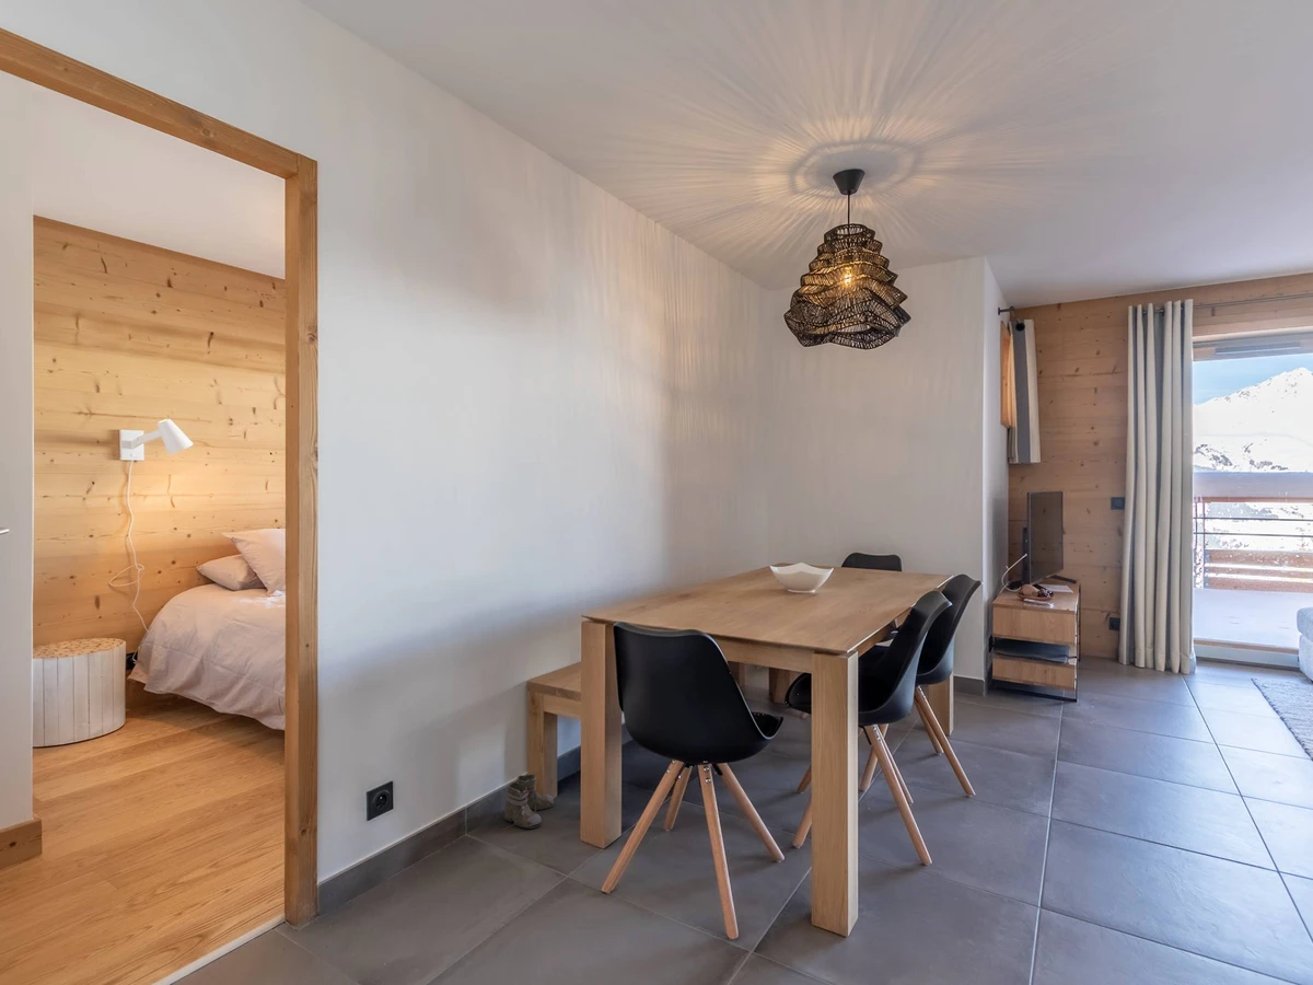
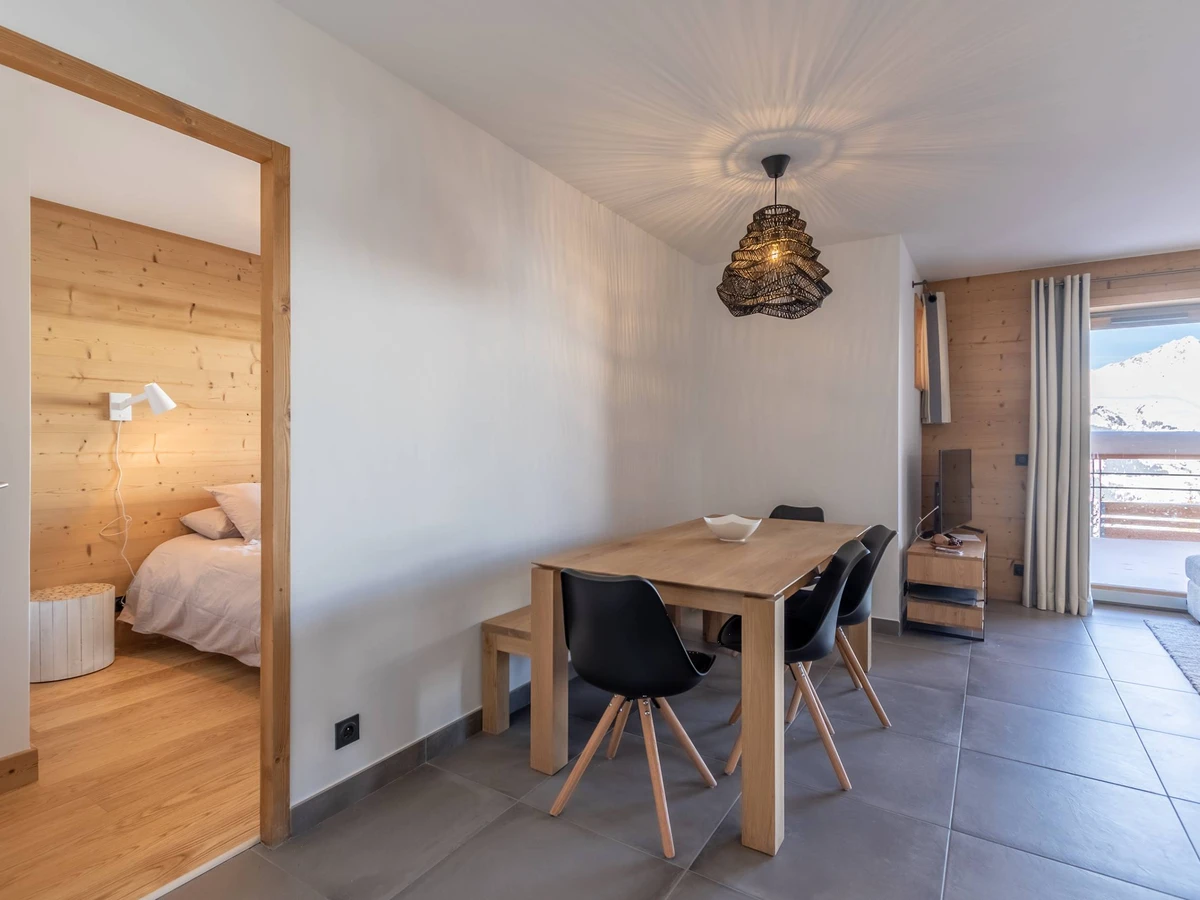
- boots (528, 798)
